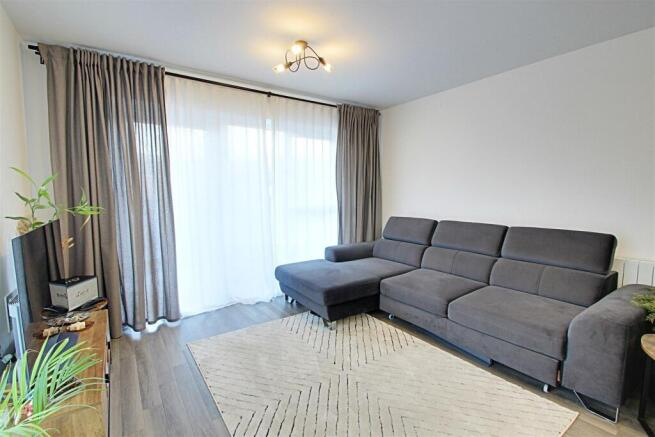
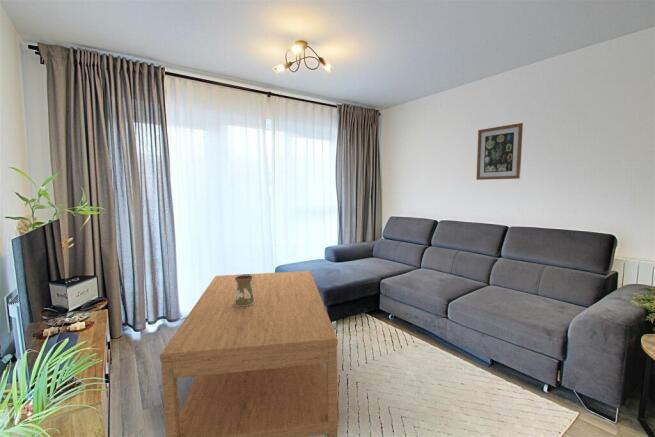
+ oil burner (244, 290)
+ coffee table (261, 338)
+ wall art (498, 153)
